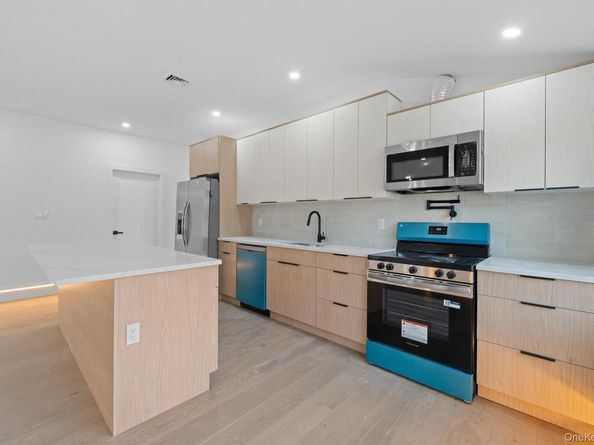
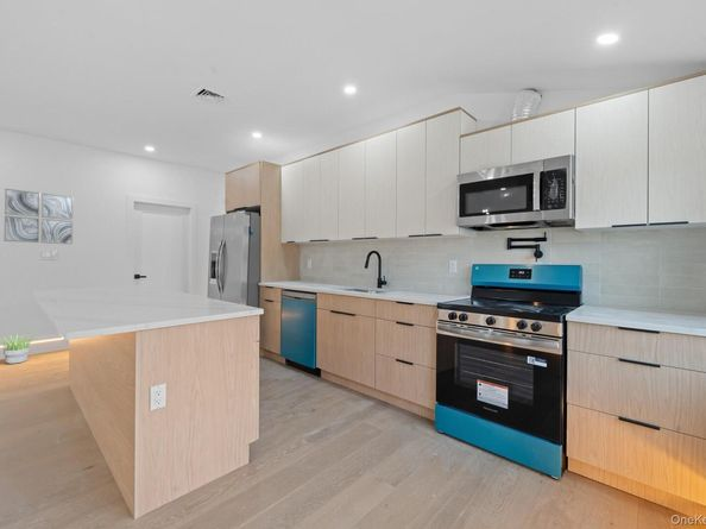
+ potted plant (15, 348)
+ wall art (42, 216)
